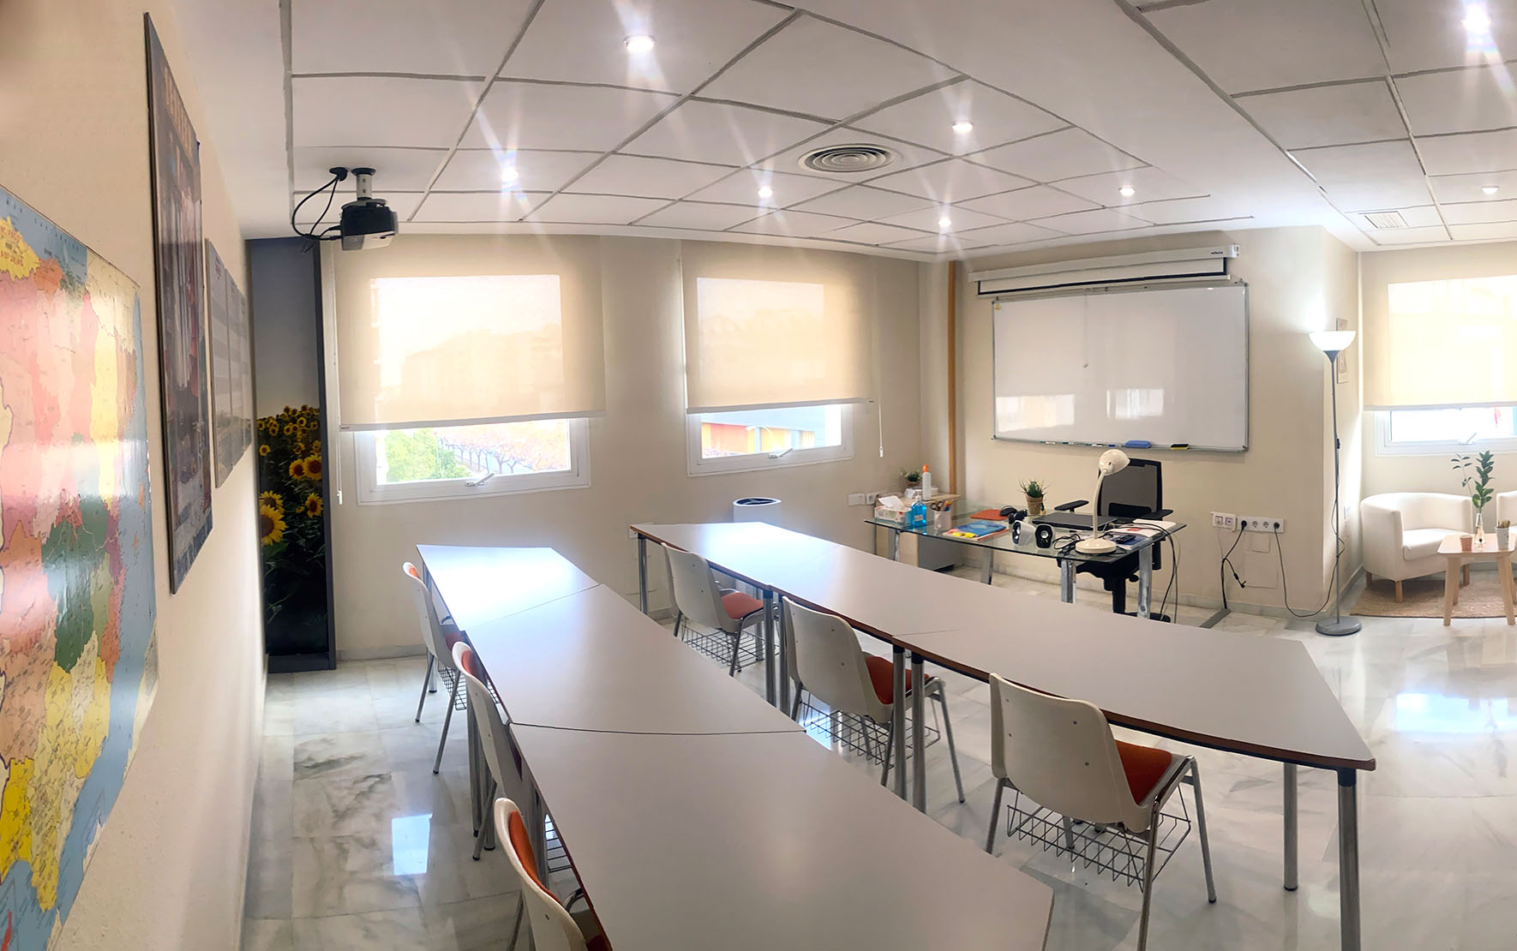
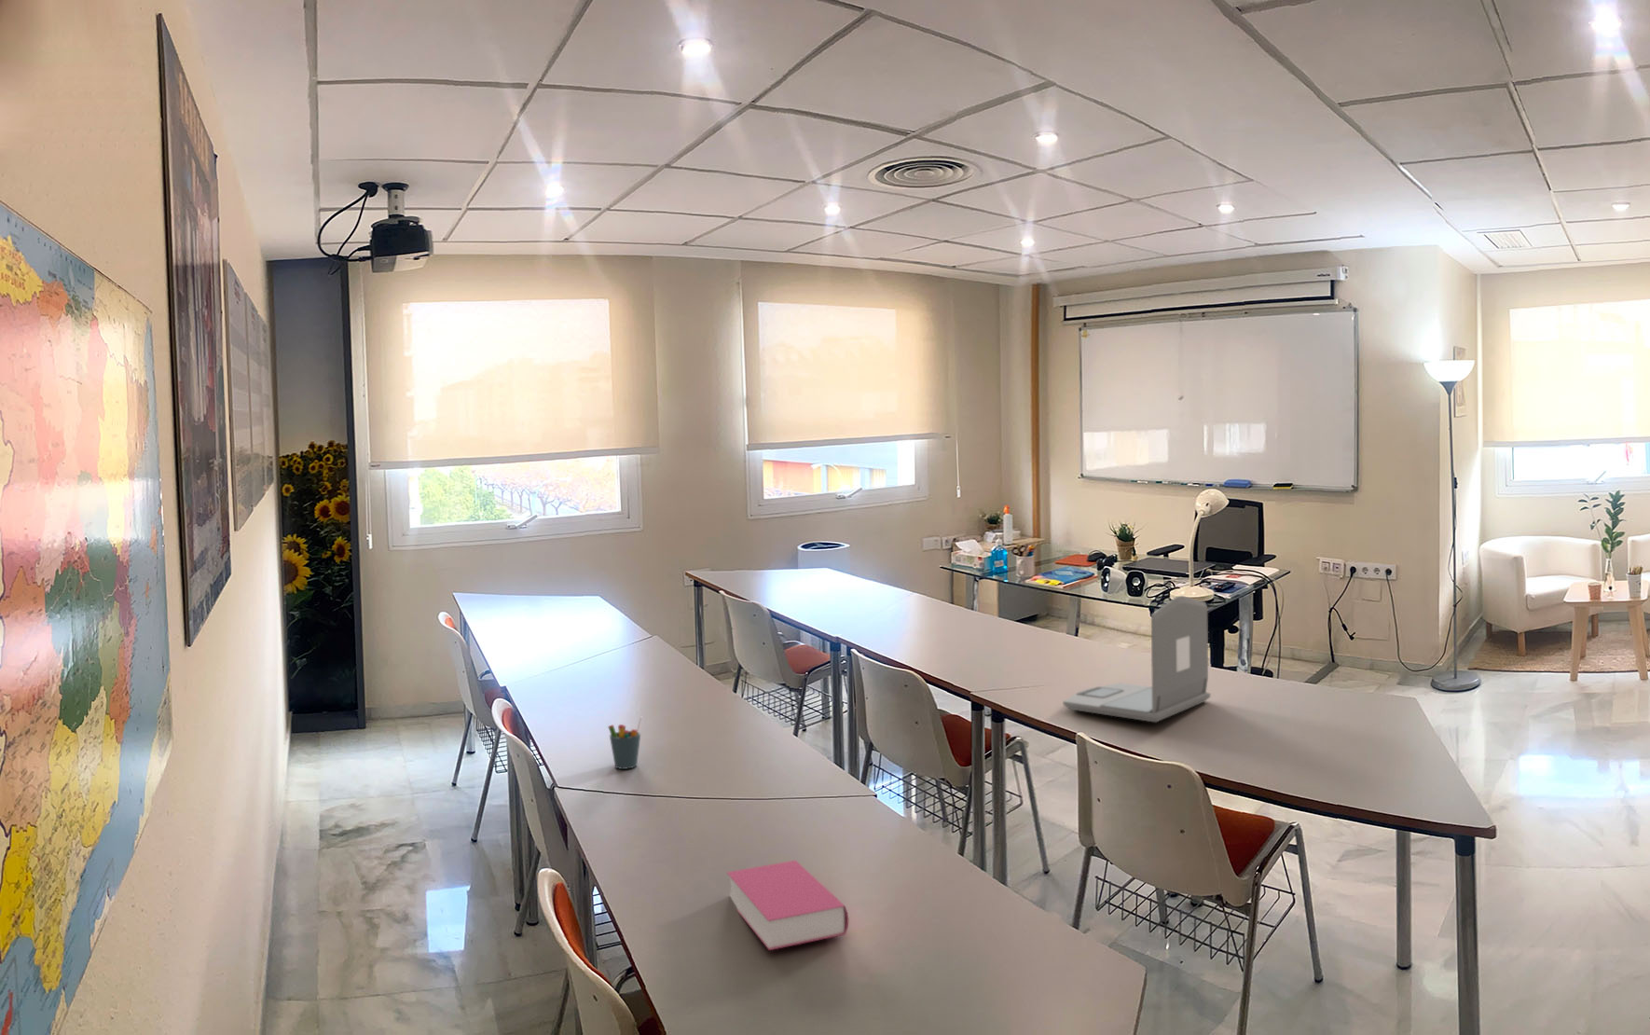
+ book (784, 901)
+ laptop (1152, 649)
+ pen holder (625, 742)
